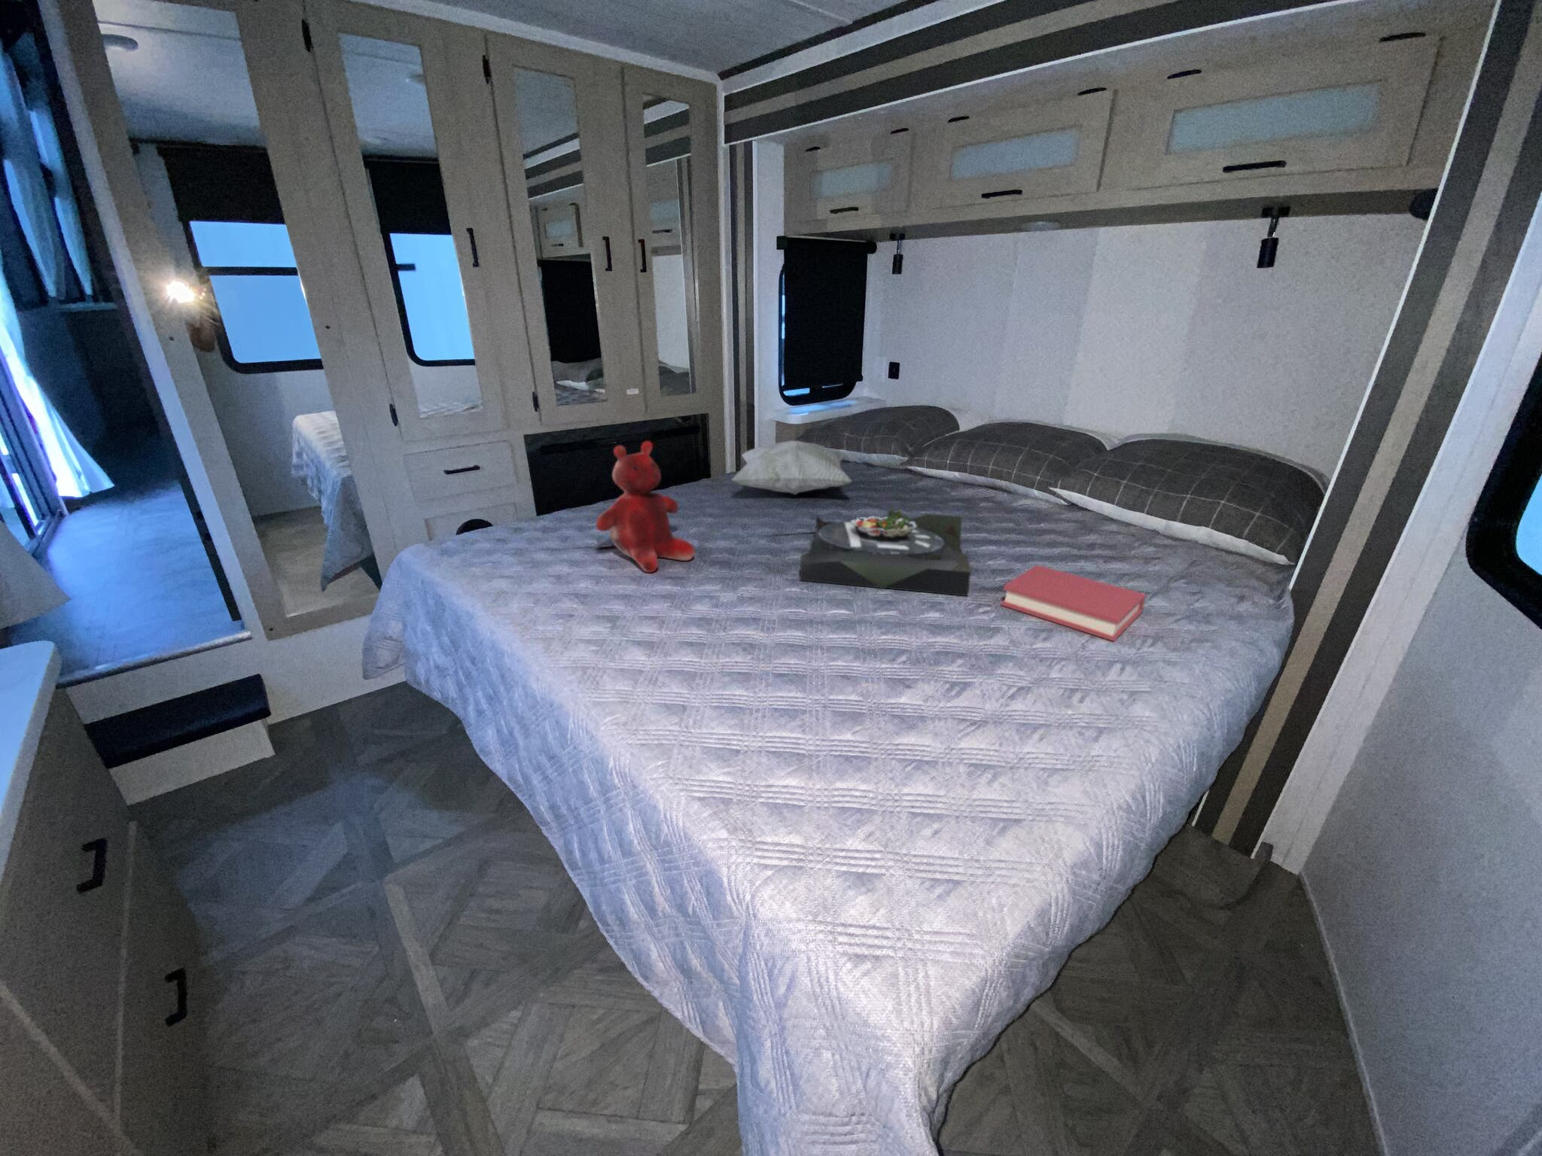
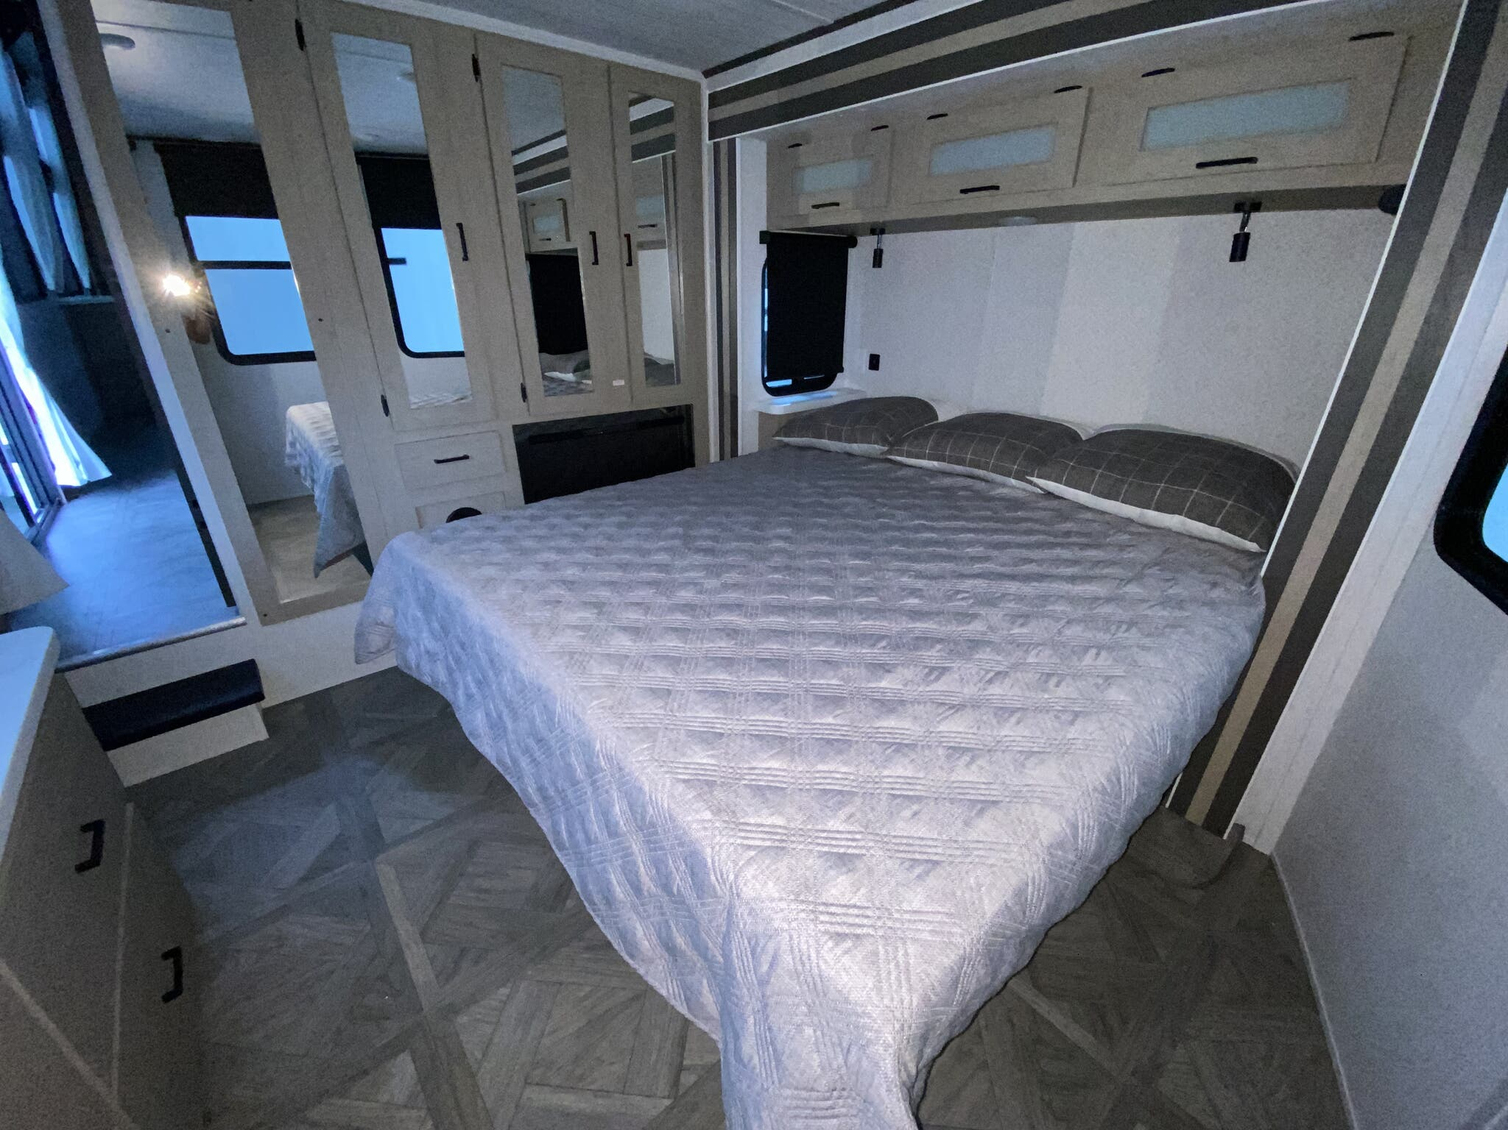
- hardback book (1072, 599)
- teddy bear (647, 504)
- decorative pillow (792, 466)
- serving tray (888, 532)
